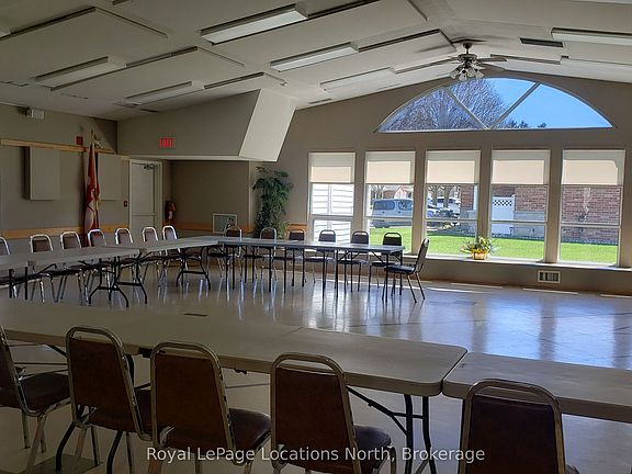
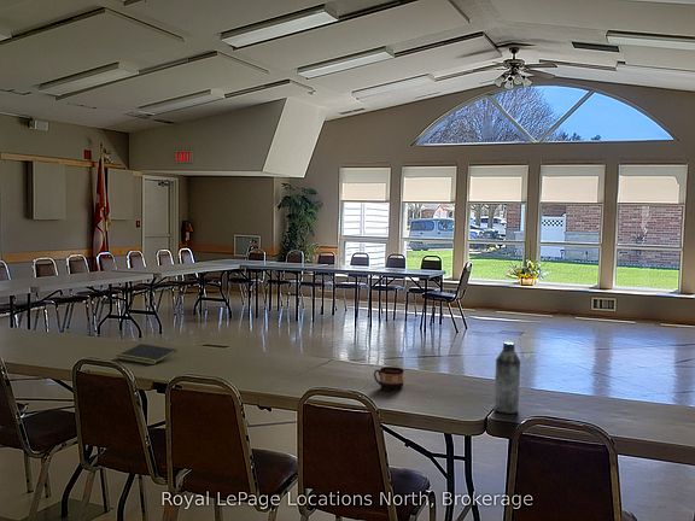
+ notepad (146, 353)
+ water bottle (507, 376)
+ cup (390, 377)
